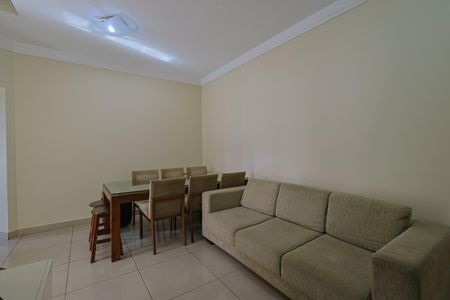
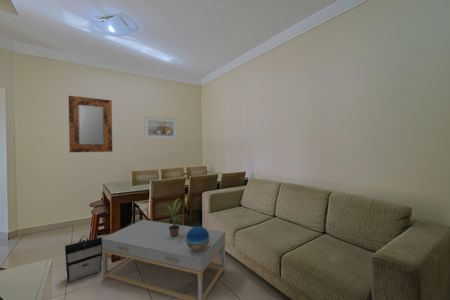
+ coffee table (165, 255)
+ backpack (84, 255)
+ home mirror (91, 125)
+ decorative sphere (197, 238)
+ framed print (161, 128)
+ potted plant (174, 217)
